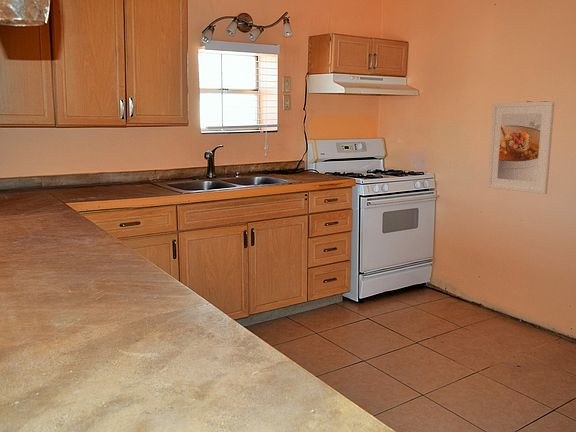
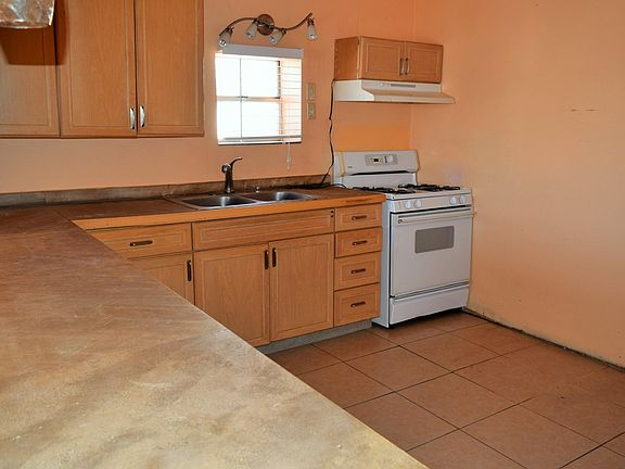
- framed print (519, 147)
